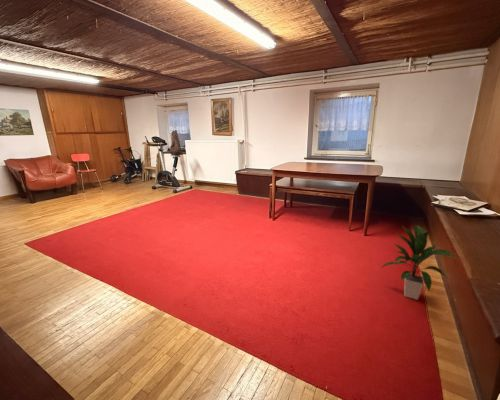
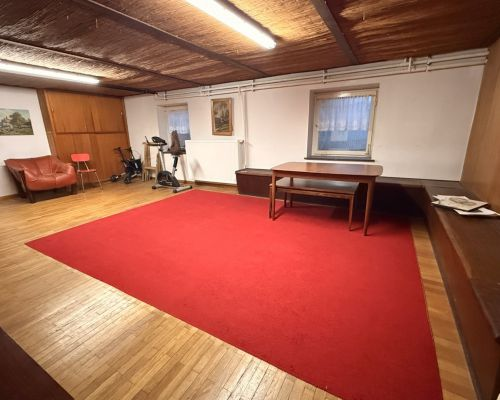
- indoor plant (414, 261)
